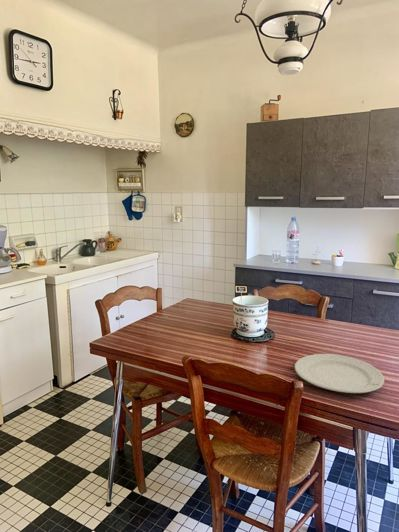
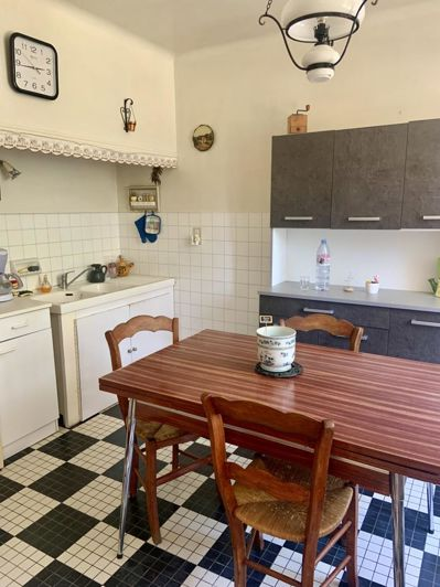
- chinaware (337, 374)
